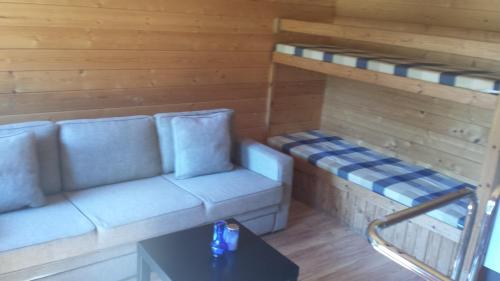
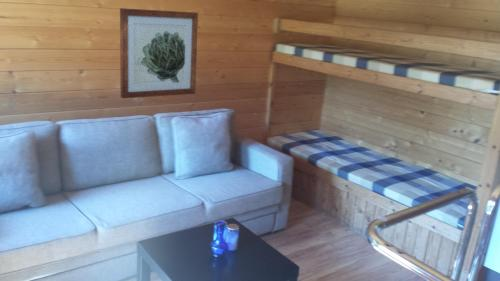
+ wall art (160, 54)
